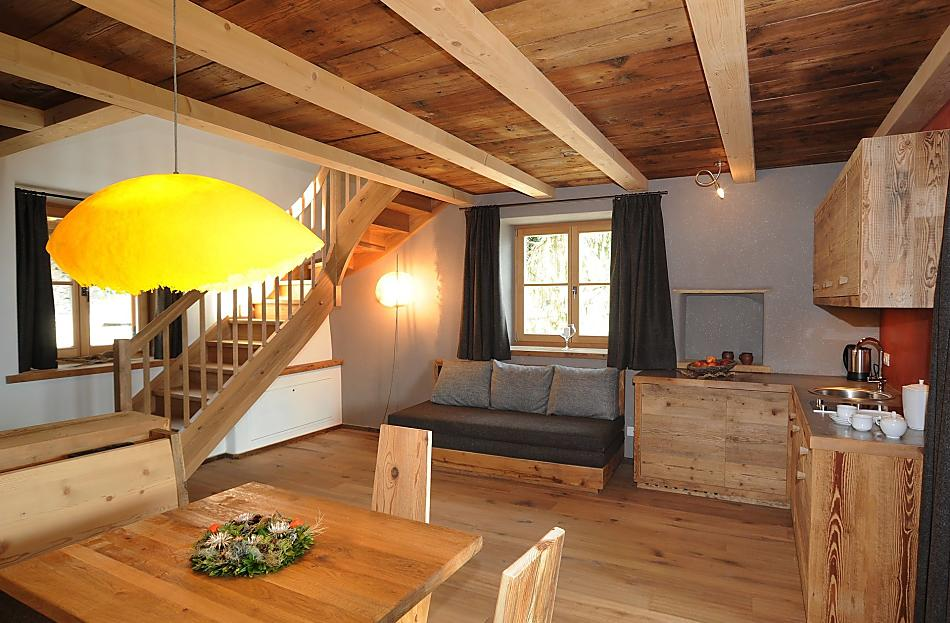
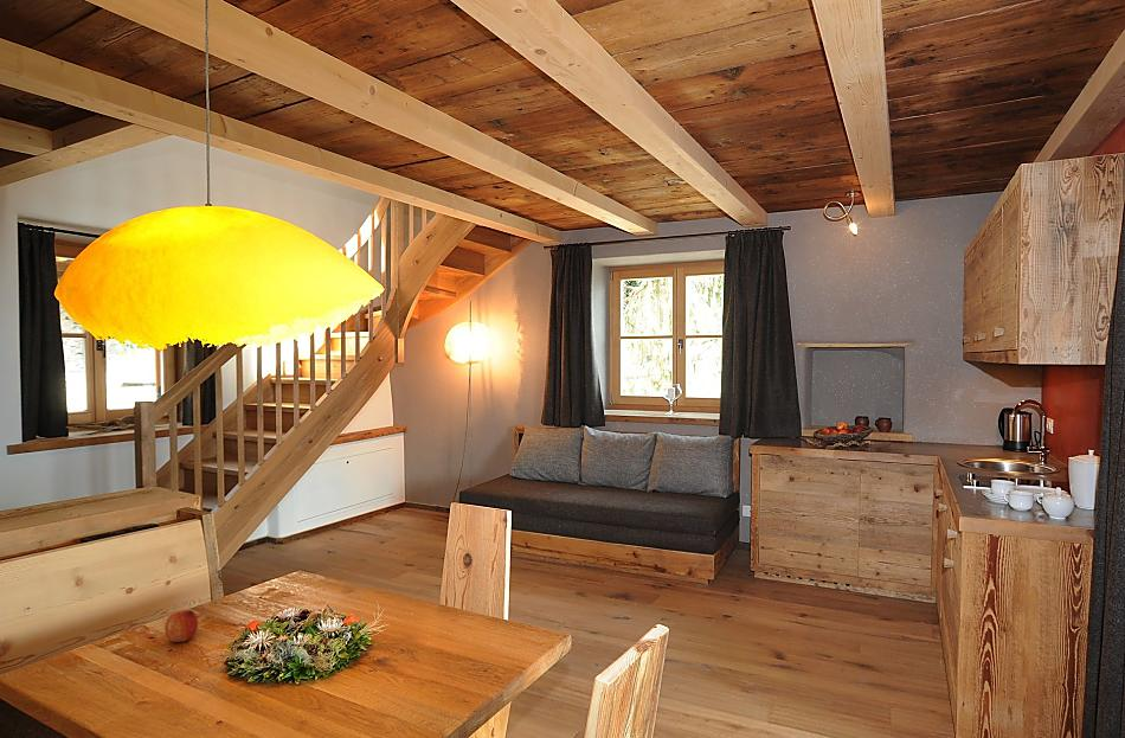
+ fruit (181, 624)
